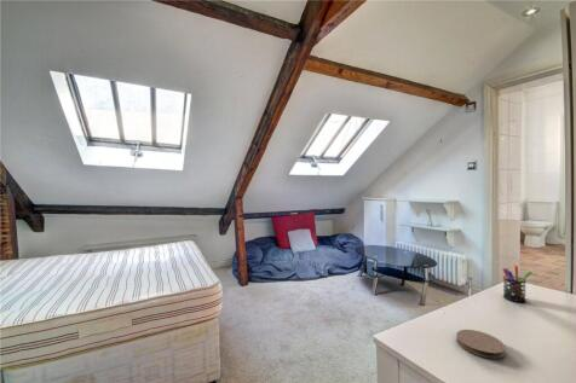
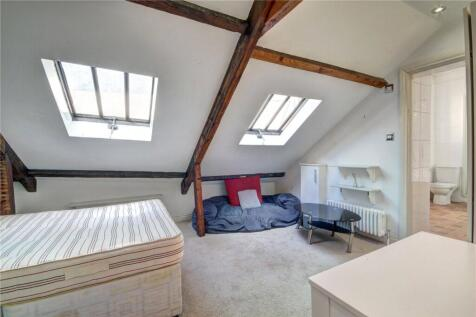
- coaster (479, 342)
- pen holder (517, 282)
